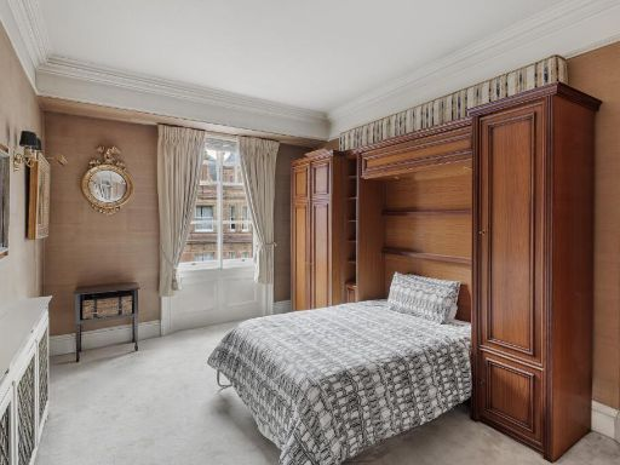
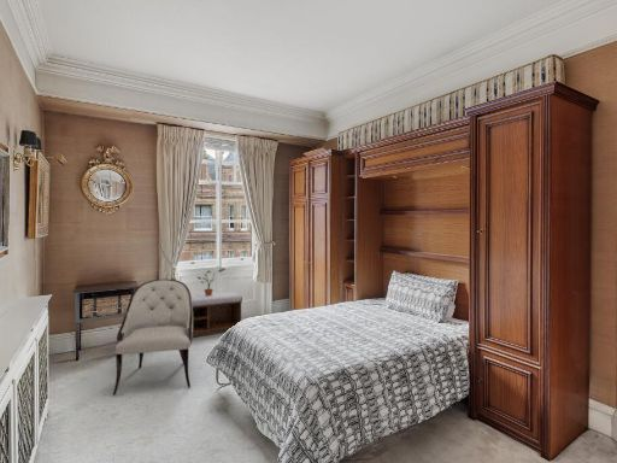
+ bench (193, 315)
+ armchair (158, 329)
+ potted plant (211, 281)
